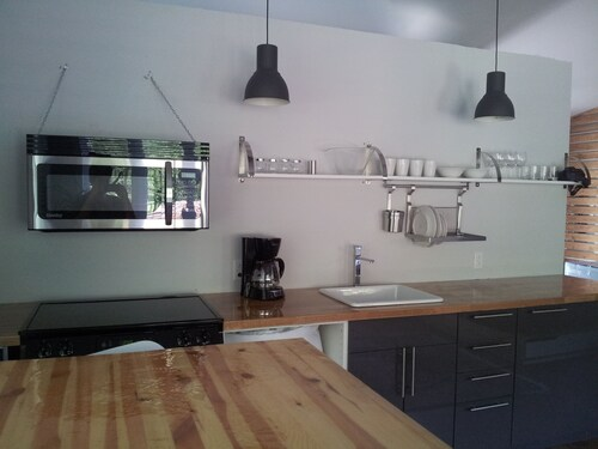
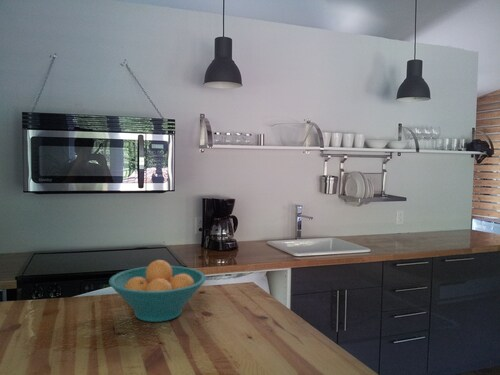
+ fruit bowl (158, 287)
